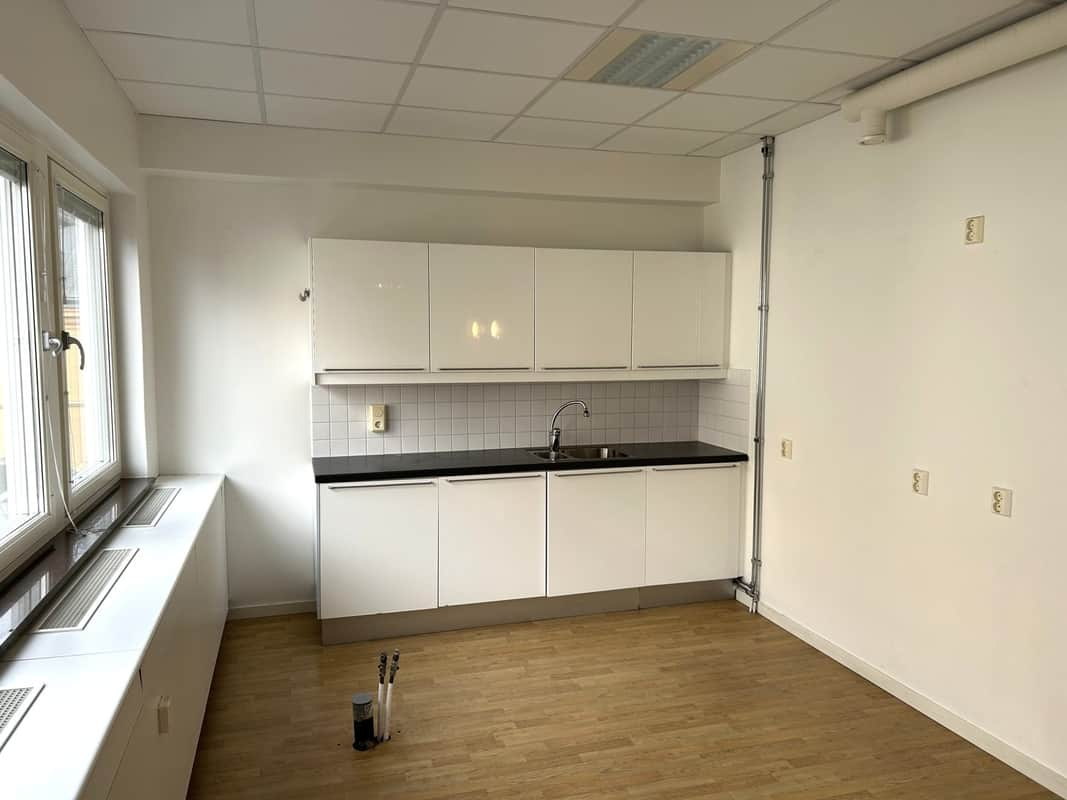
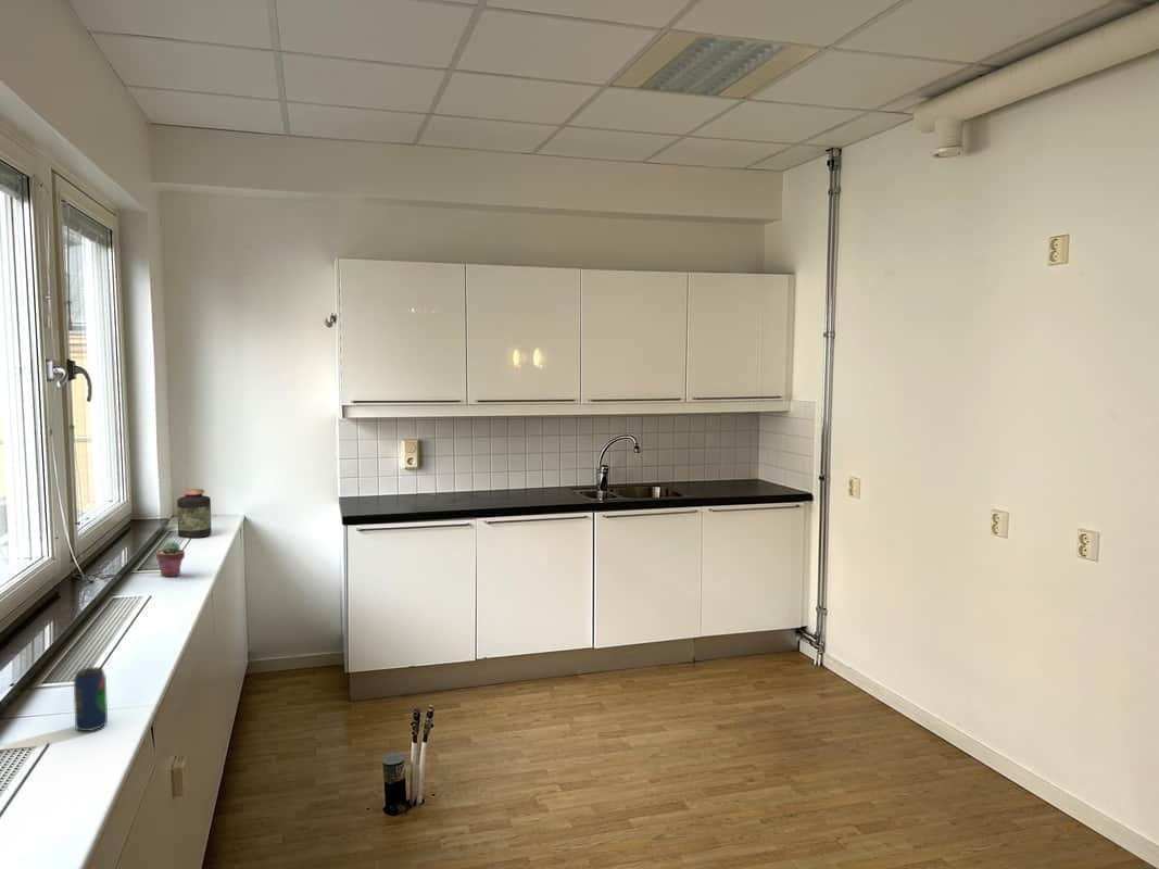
+ potted succulent (169, 557)
+ jar (193, 512)
+ beverage can (90, 697)
